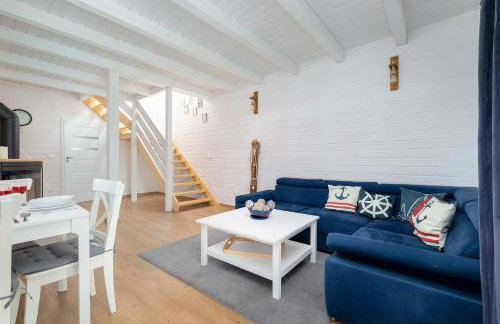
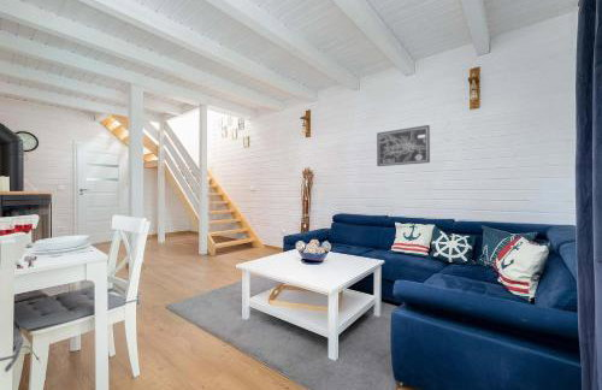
+ wall art (401, 147)
